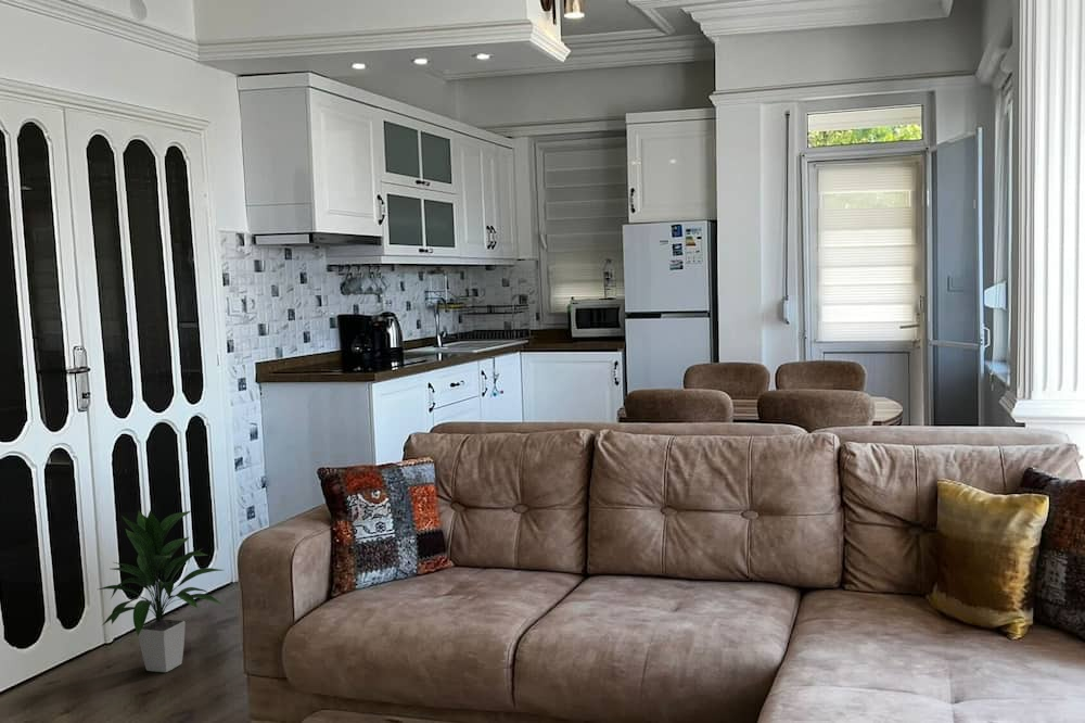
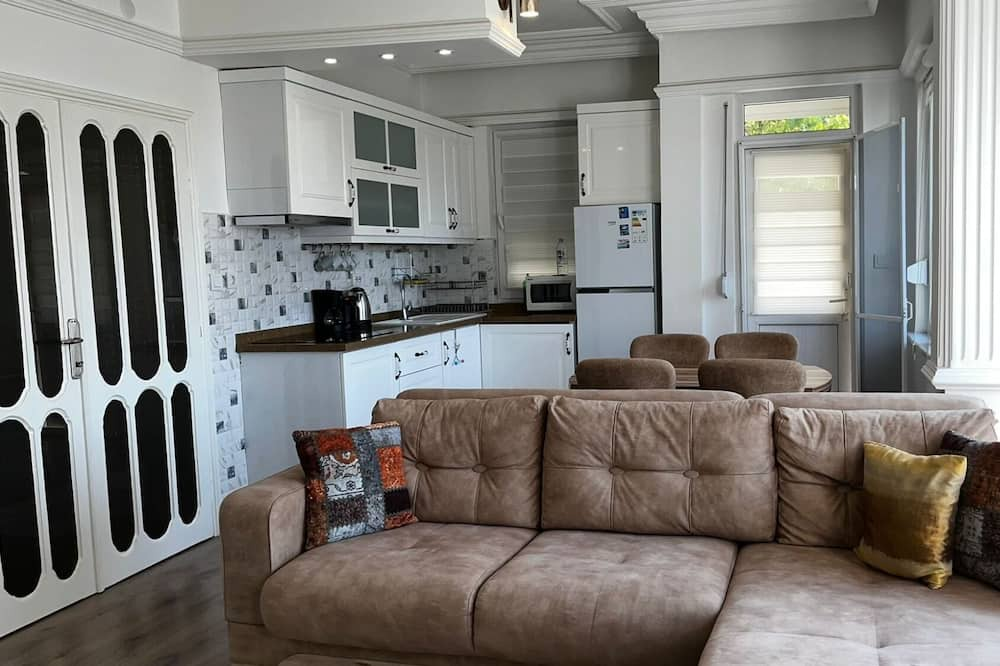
- indoor plant (156, 585)
